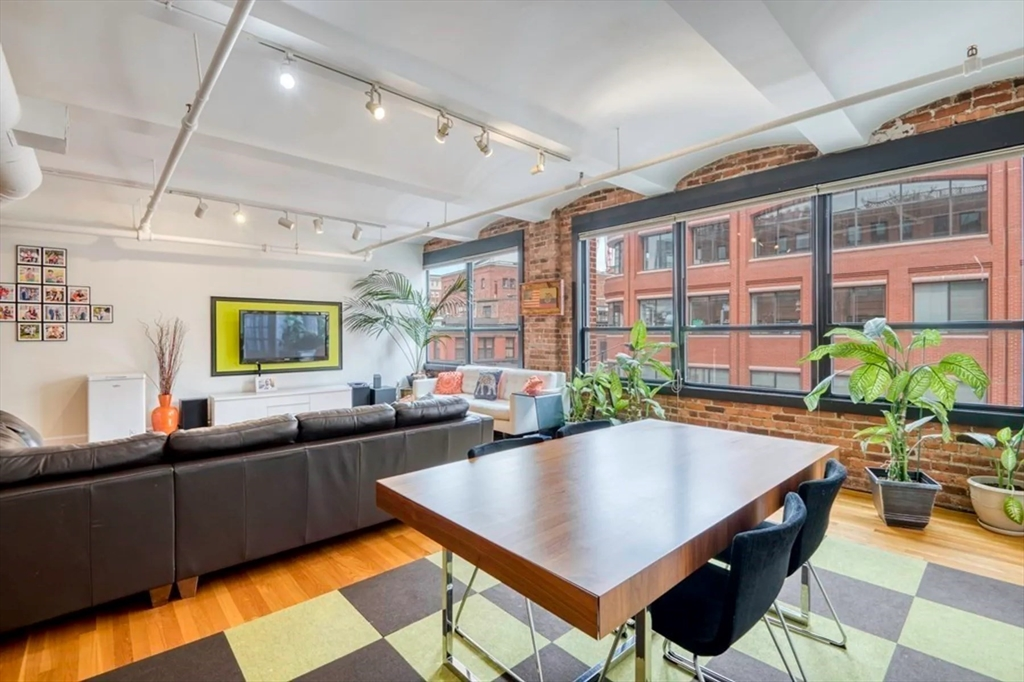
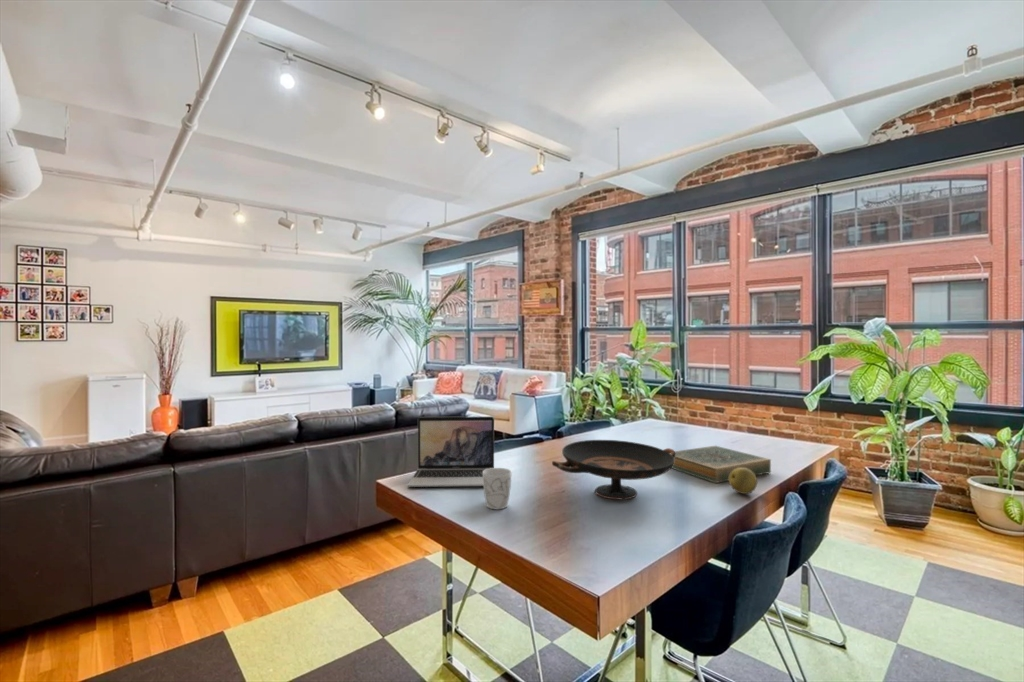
+ hardback book (715, 462)
+ decorative bowl (616, 472)
+ mug (496, 487)
+ laptop (453, 450)
+ fruit (742, 480)
